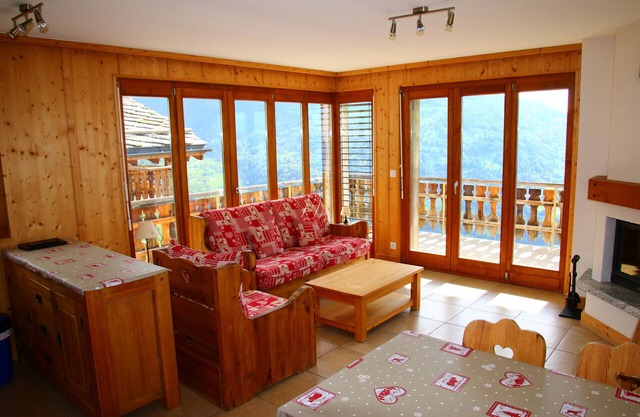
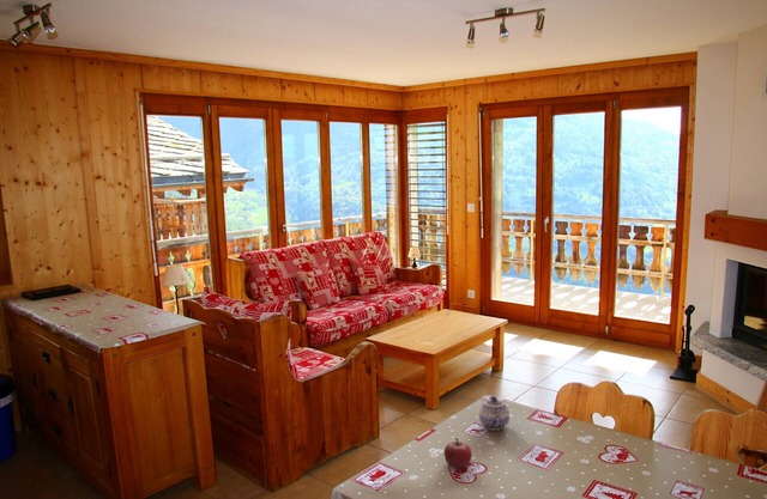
+ fruit (458, 451)
+ teapot (494, 412)
